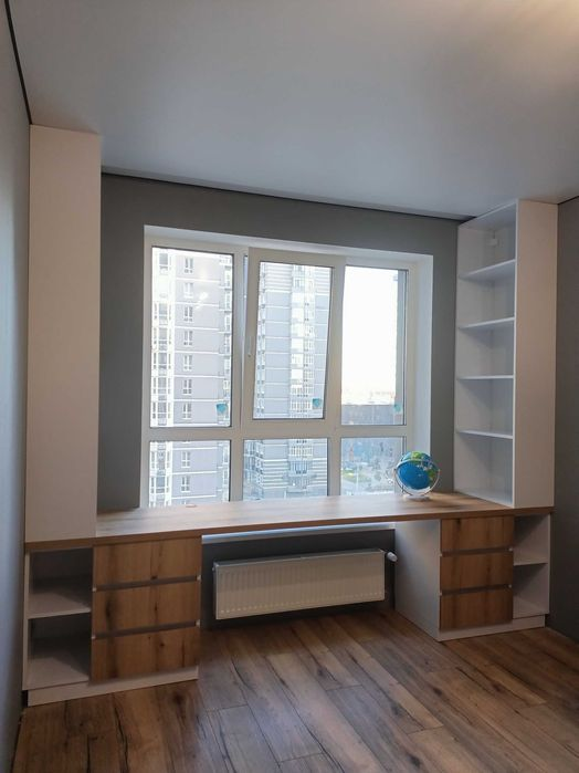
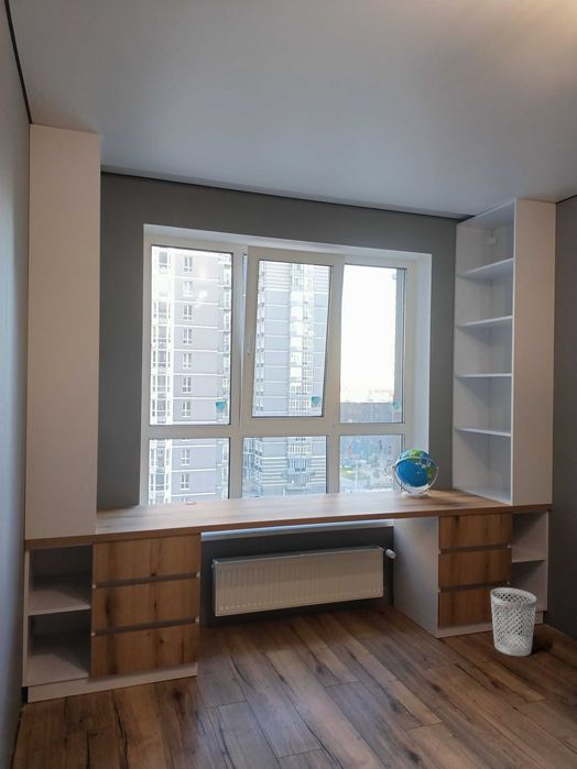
+ wastebasket (512, 622)
